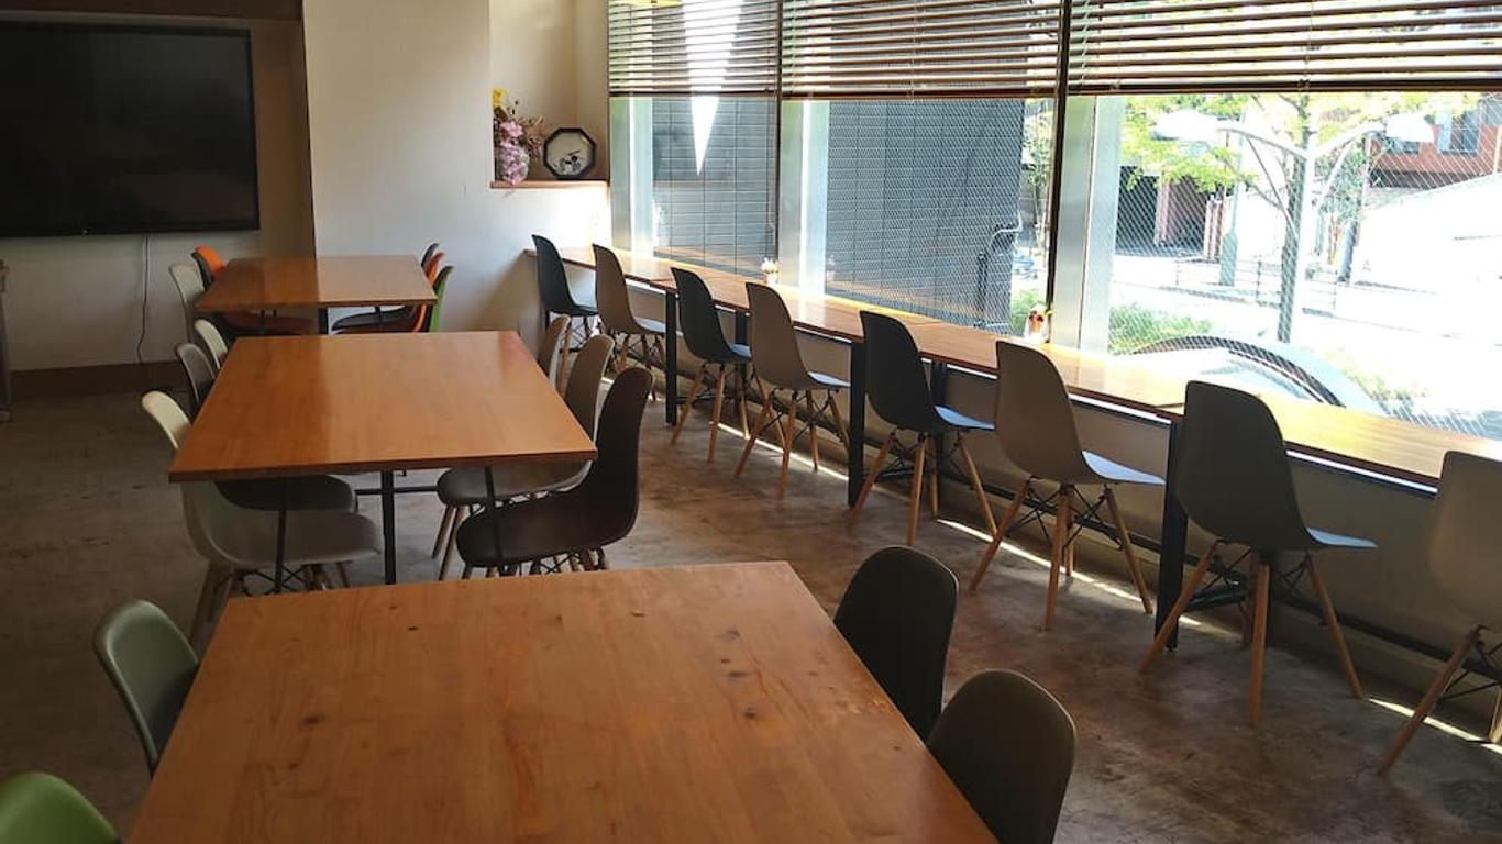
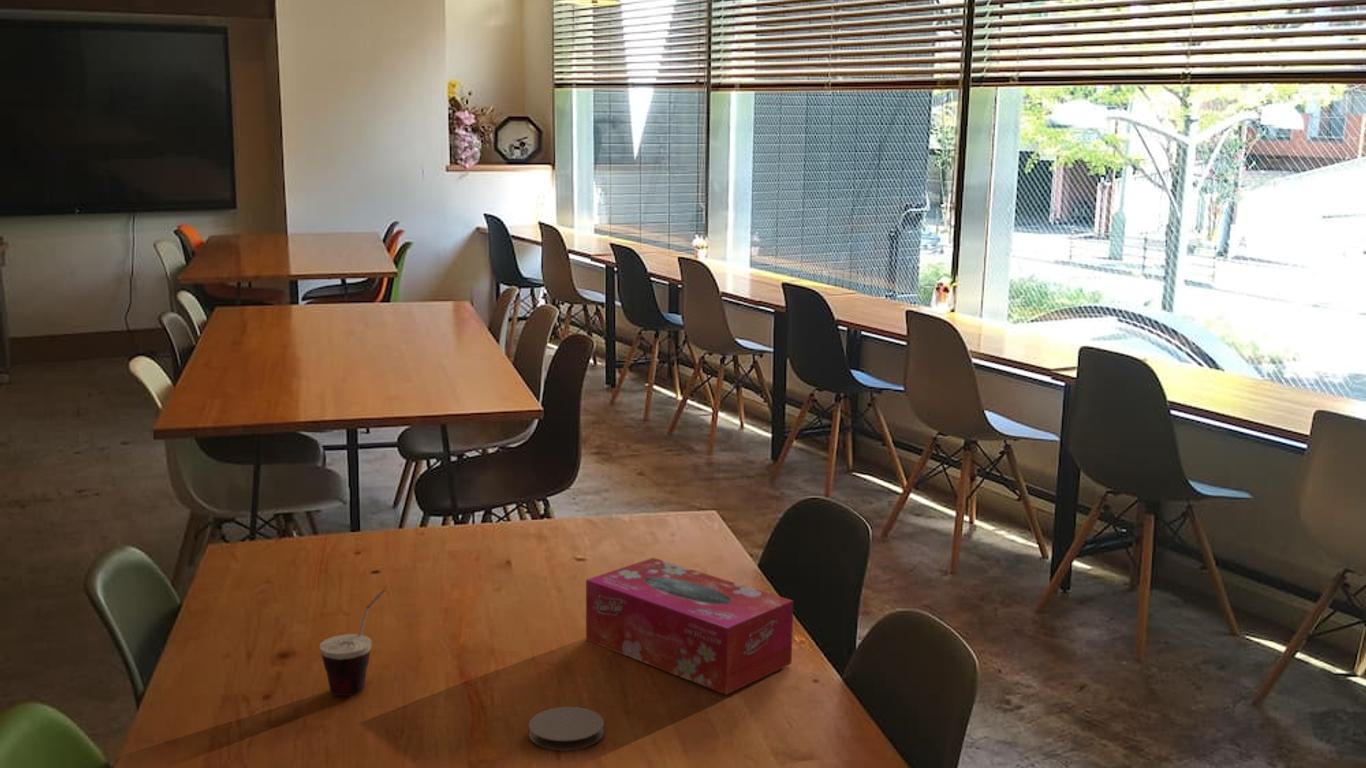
+ cup (358, 643)
+ coaster (566, 727)
+ tissue box (686, 620)
